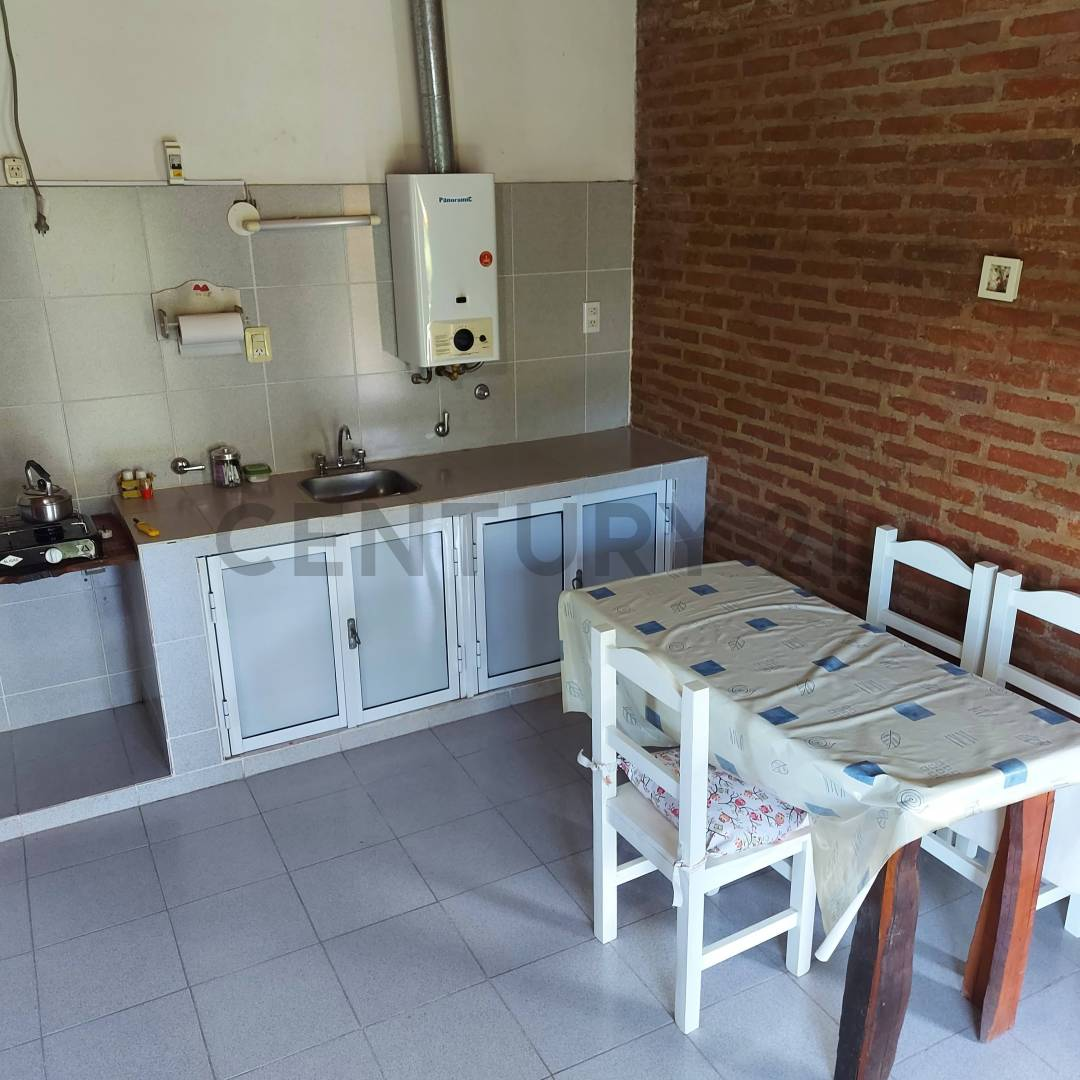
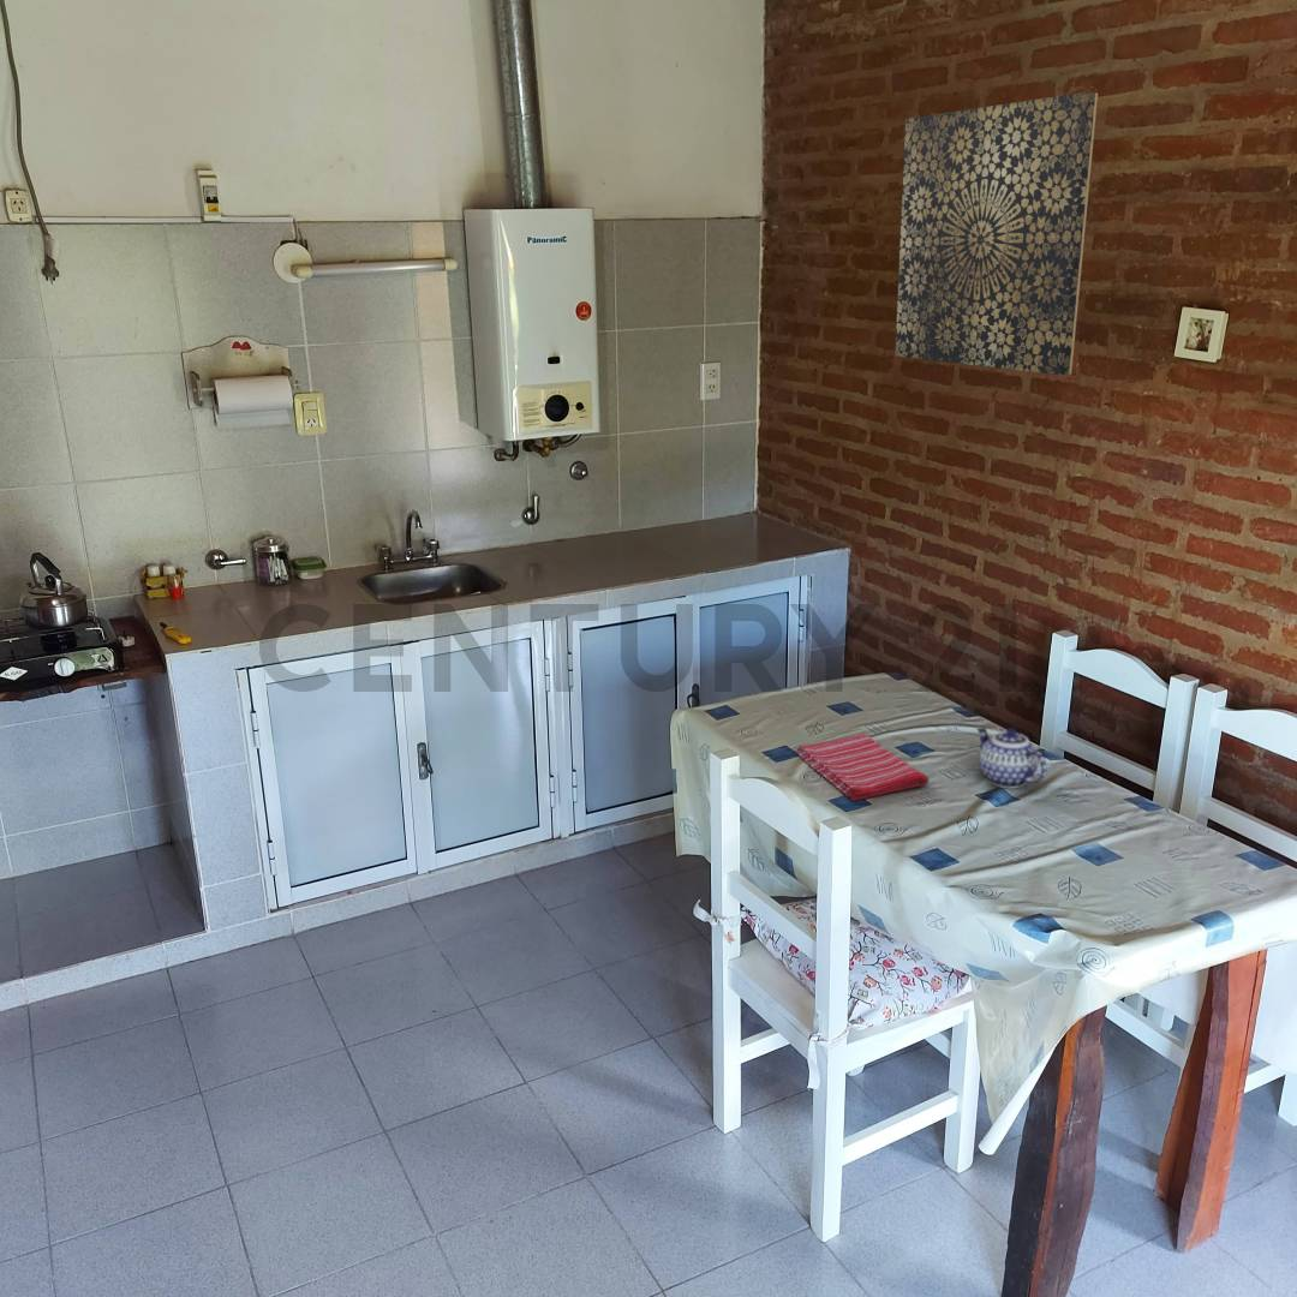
+ teapot (1009, 754)
+ dish towel (860, 764)
+ wall art (984, 239)
